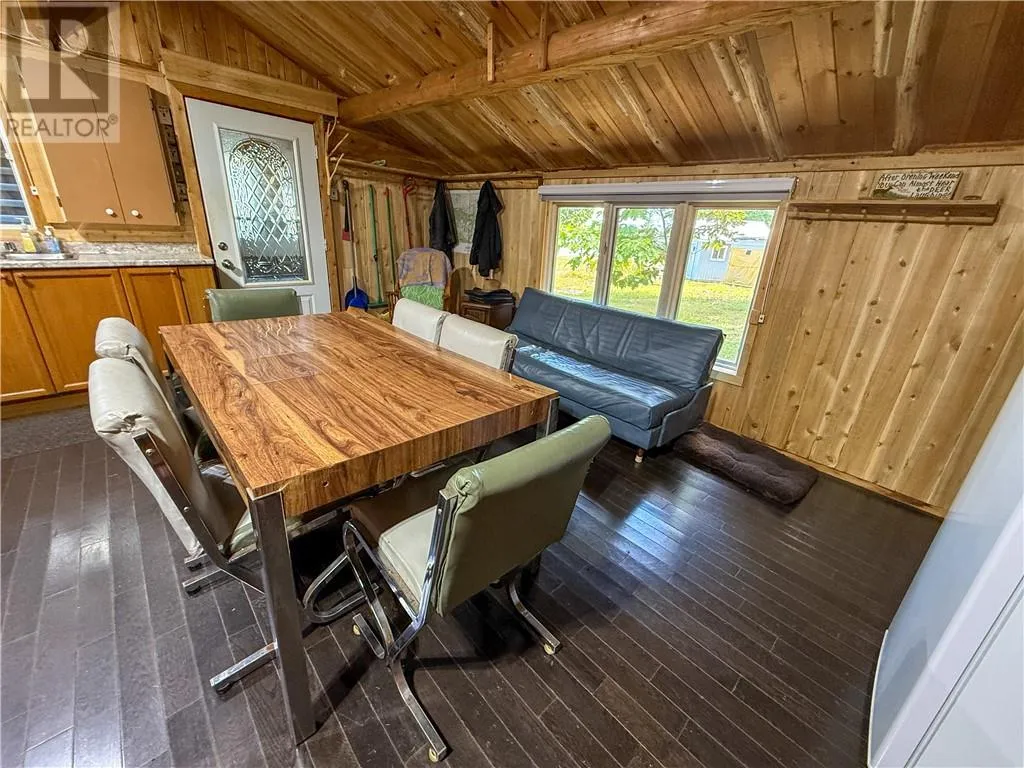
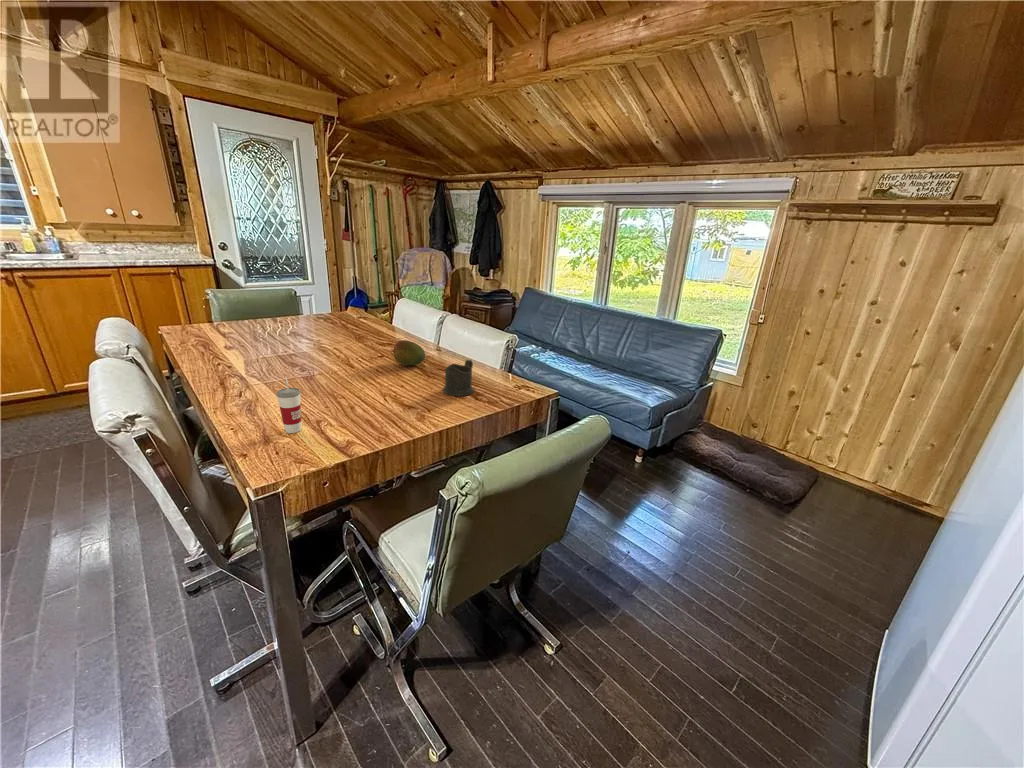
+ cup (460, 375)
+ fruit (409, 352)
+ cup (290, 404)
